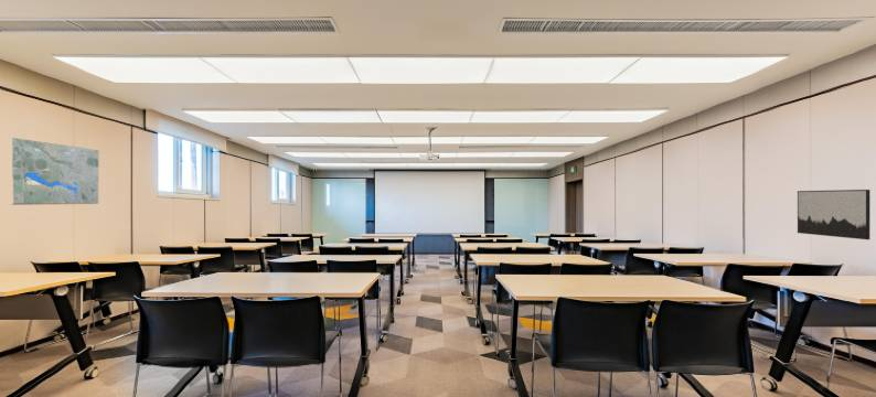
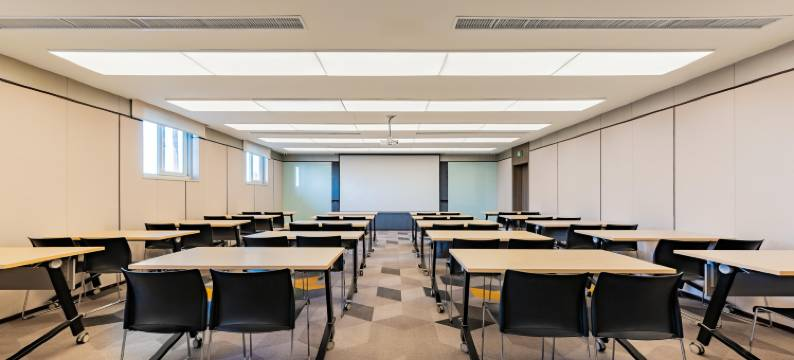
- road map (60, 174)
- wall art (830, 213)
